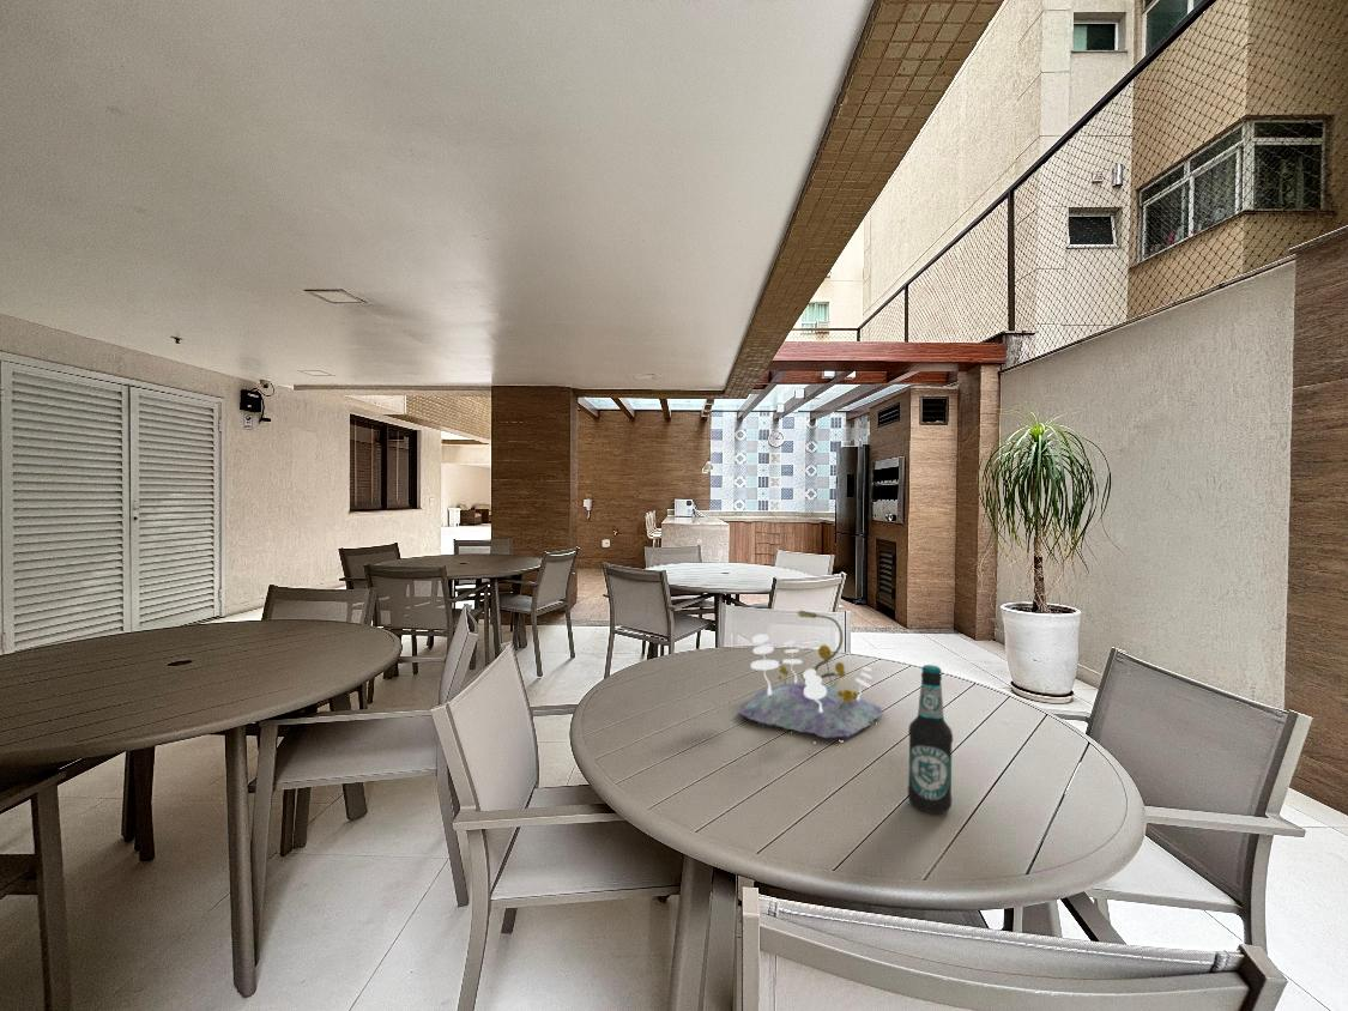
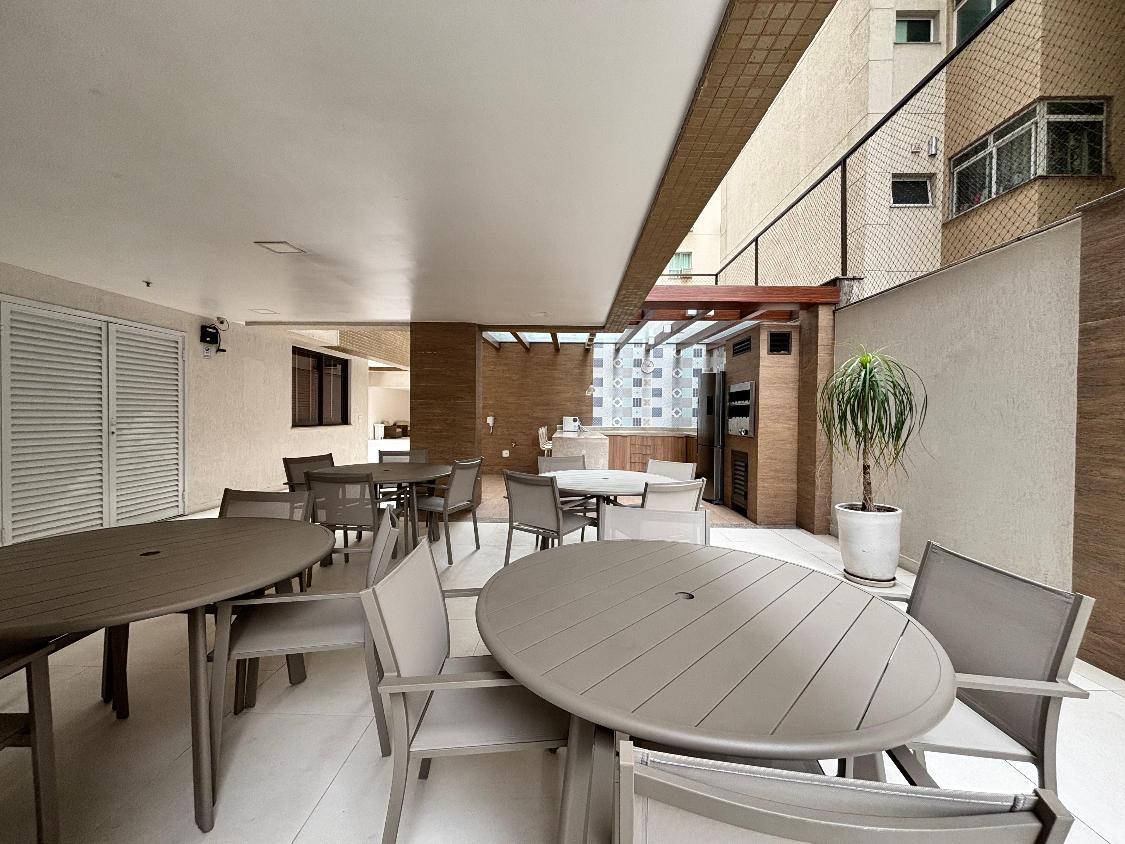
- bottle (930, 735)
- plant (816, 665)
